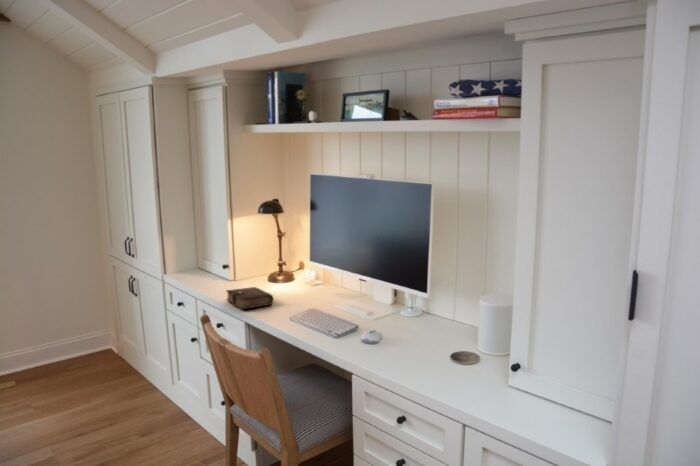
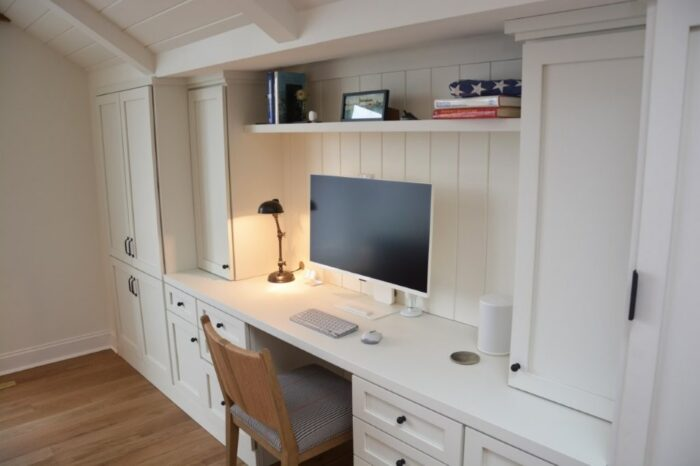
- book (246, 295)
